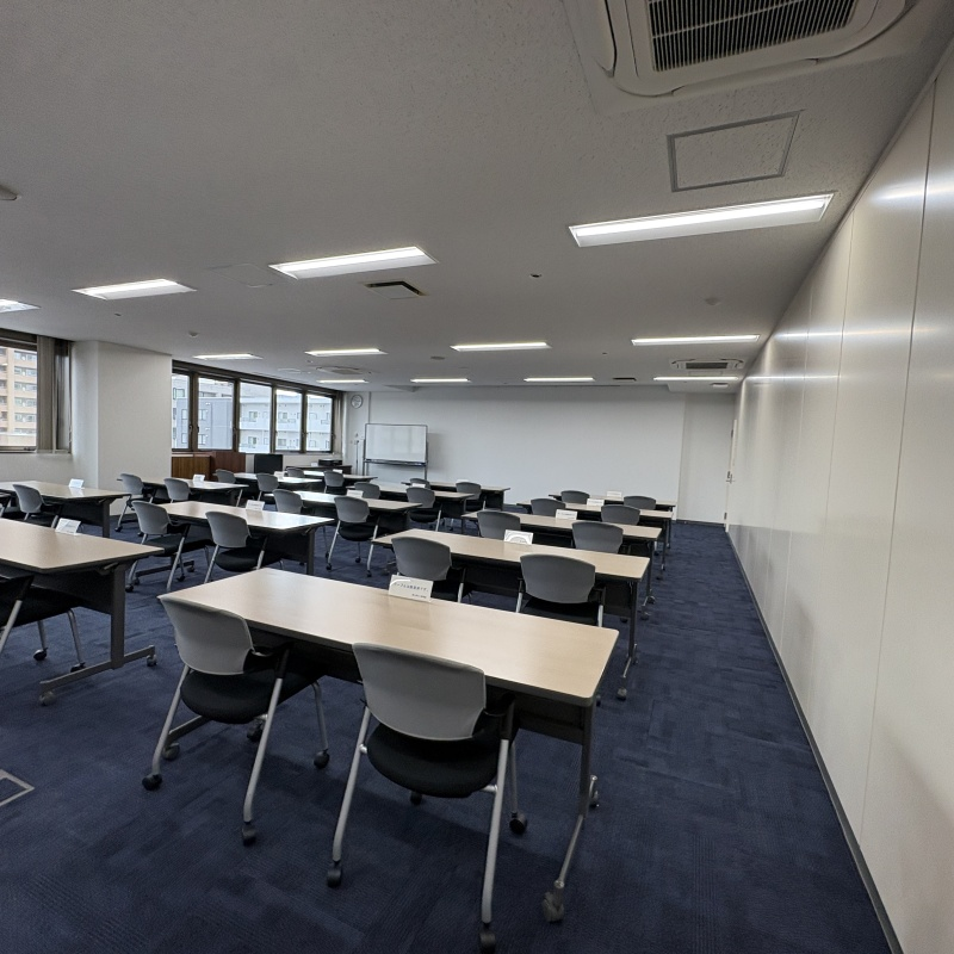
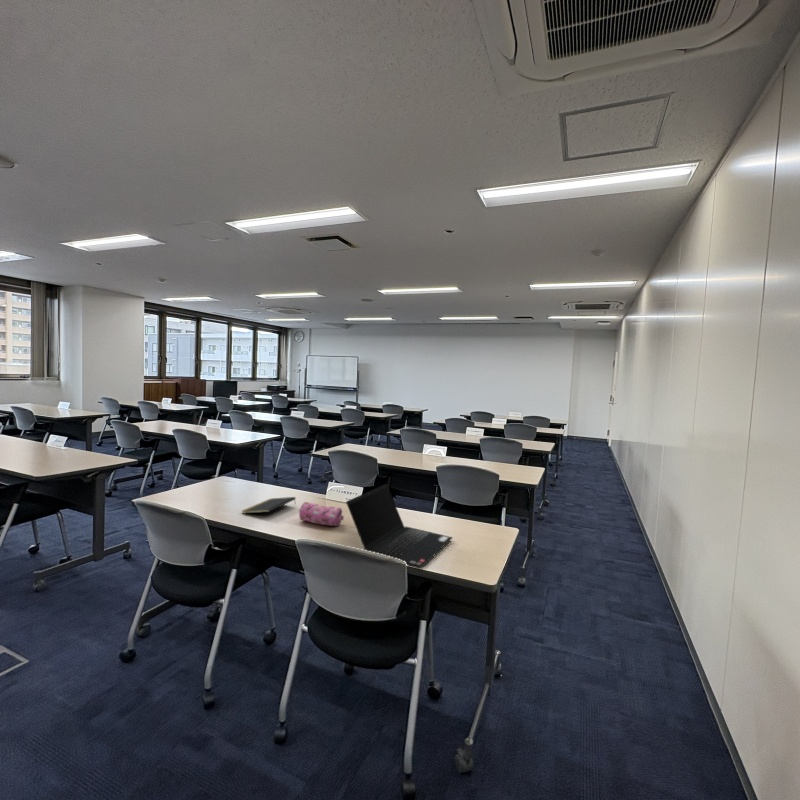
+ notepad (269, 504)
+ laptop computer (401, 521)
+ pencil case (320, 513)
